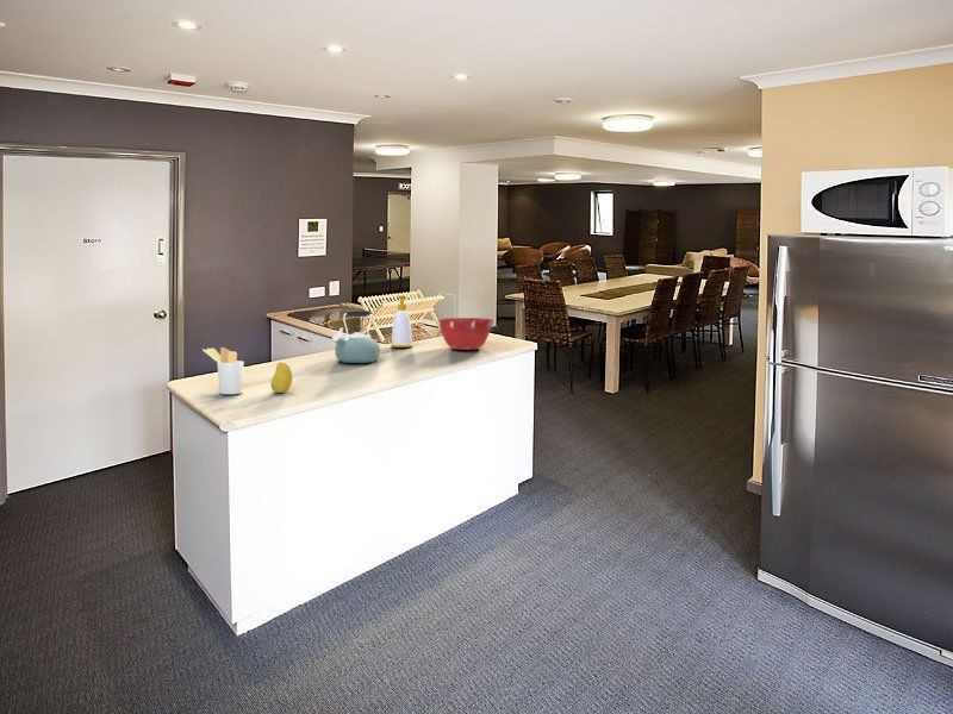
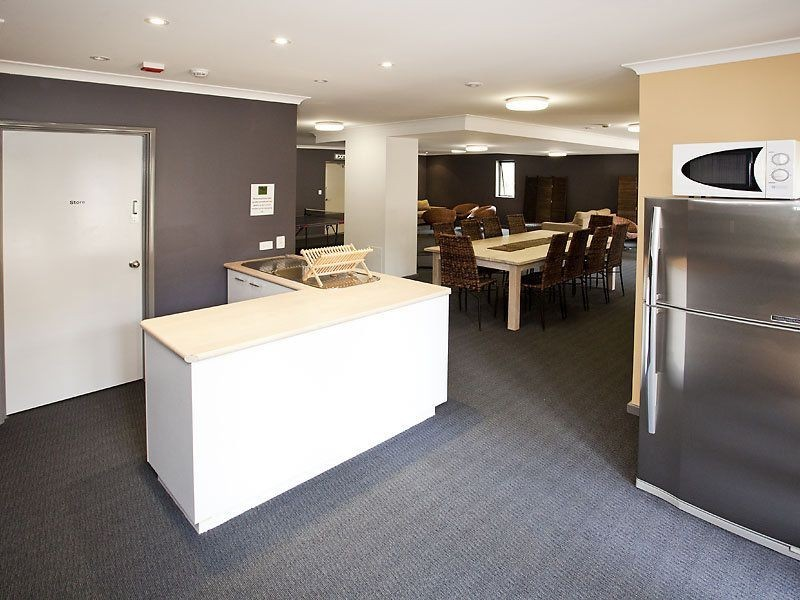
- utensil holder (224, 369)
- fruit (281, 377)
- soap bottle (401, 321)
- mixing bowl (465, 333)
- kettle (354, 336)
